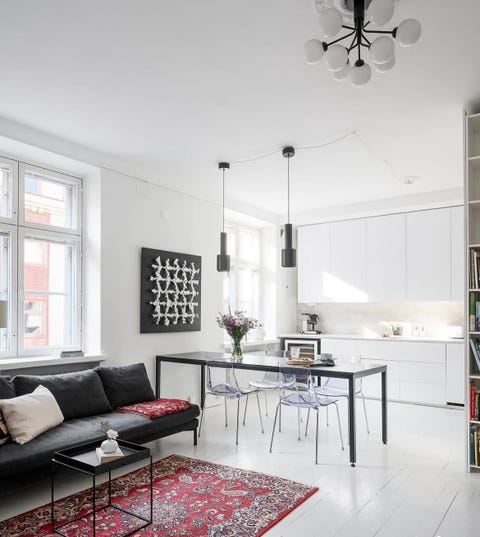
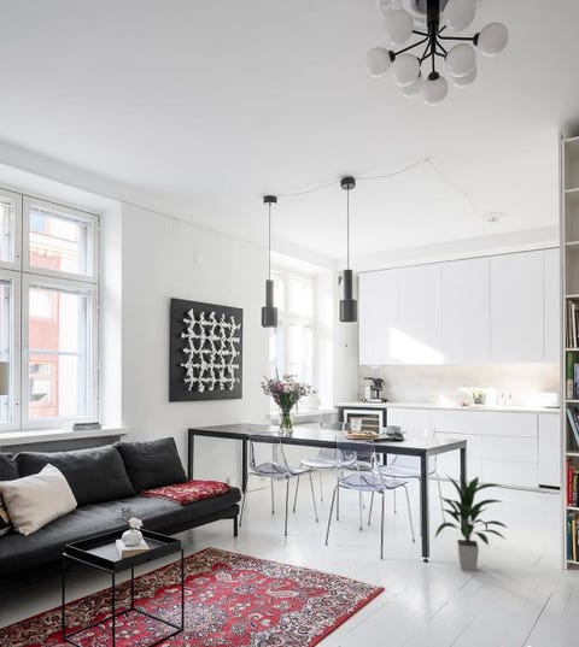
+ indoor plant (468, 519)
